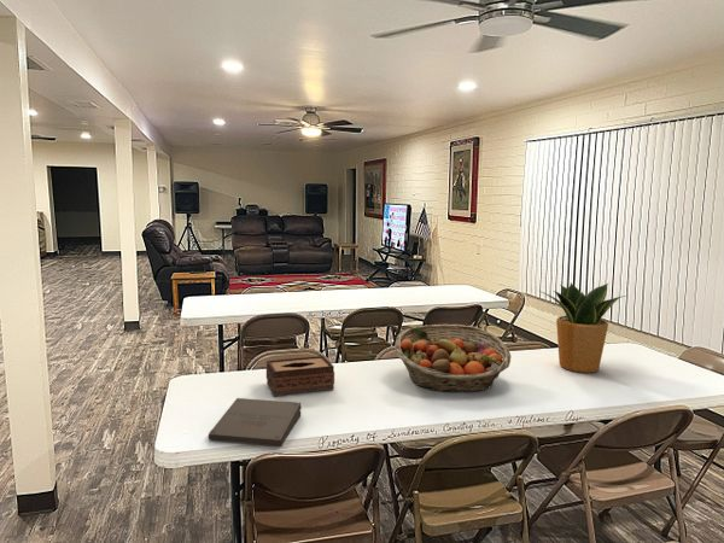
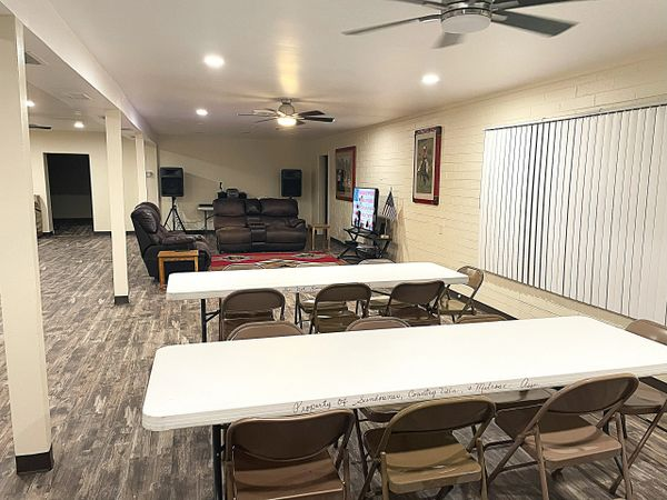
- tissue box (299, 374)
- potted plant (577, 325)
- fruit basket (451, 356)
- pizza box (257, 419)
